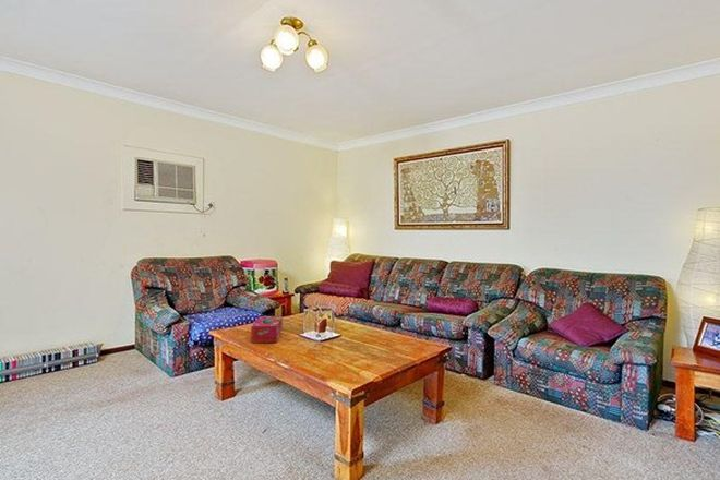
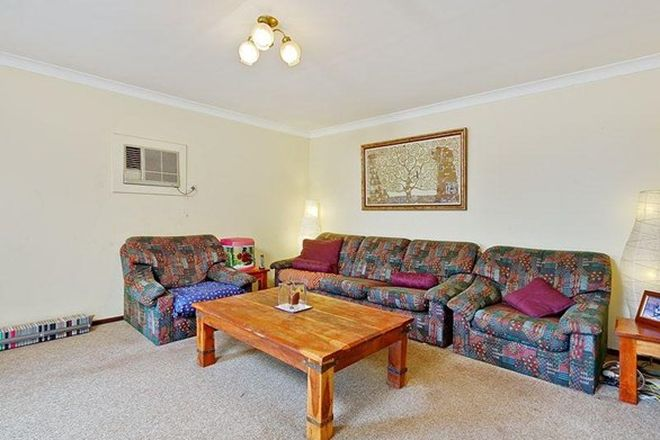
- tissue box (267, 328)
